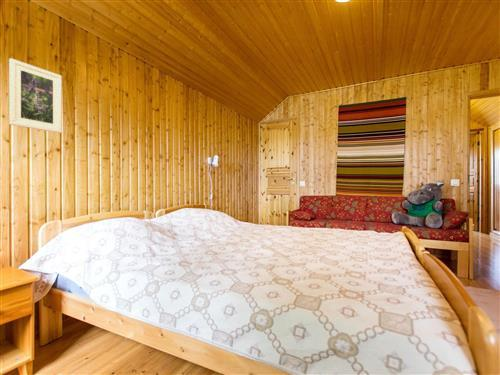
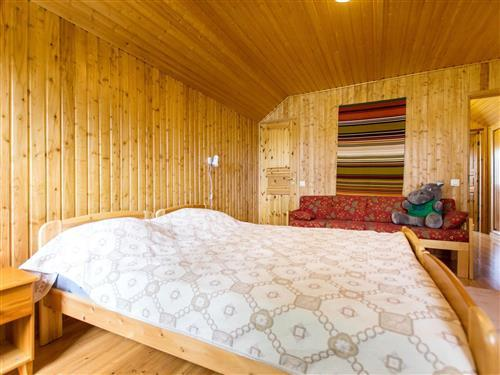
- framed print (37, 98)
